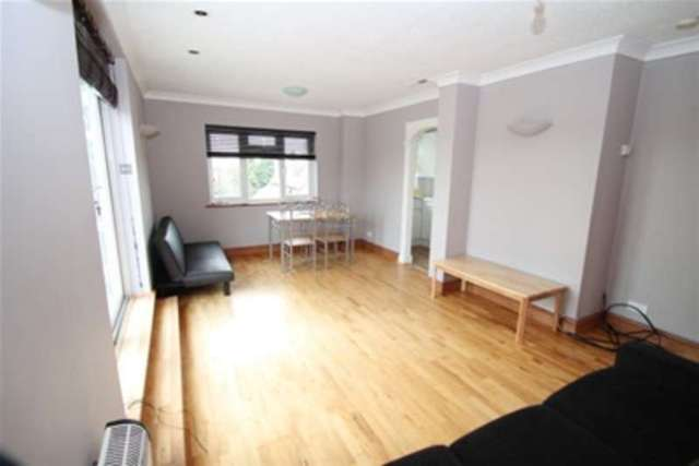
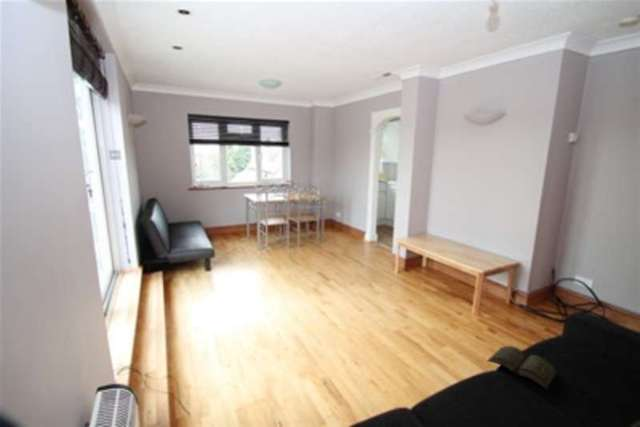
+ diary (522, 362)
